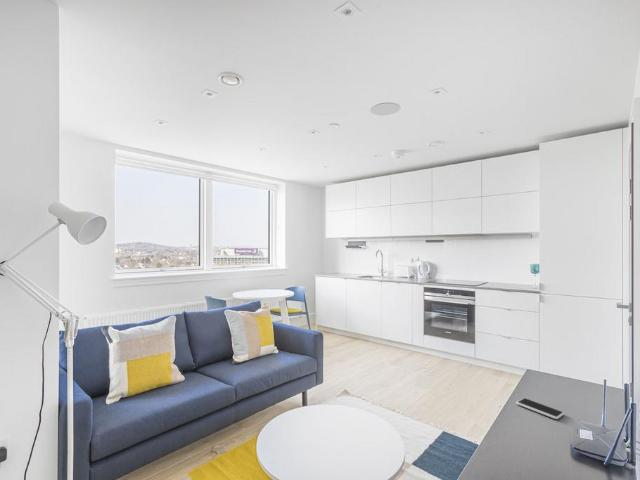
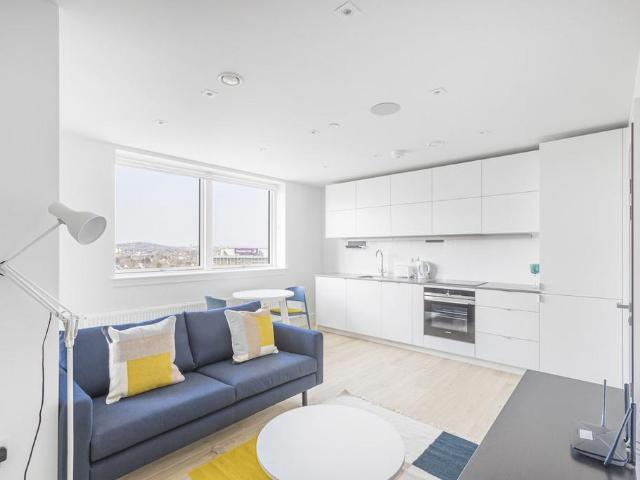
- smartphone (539, 407)
